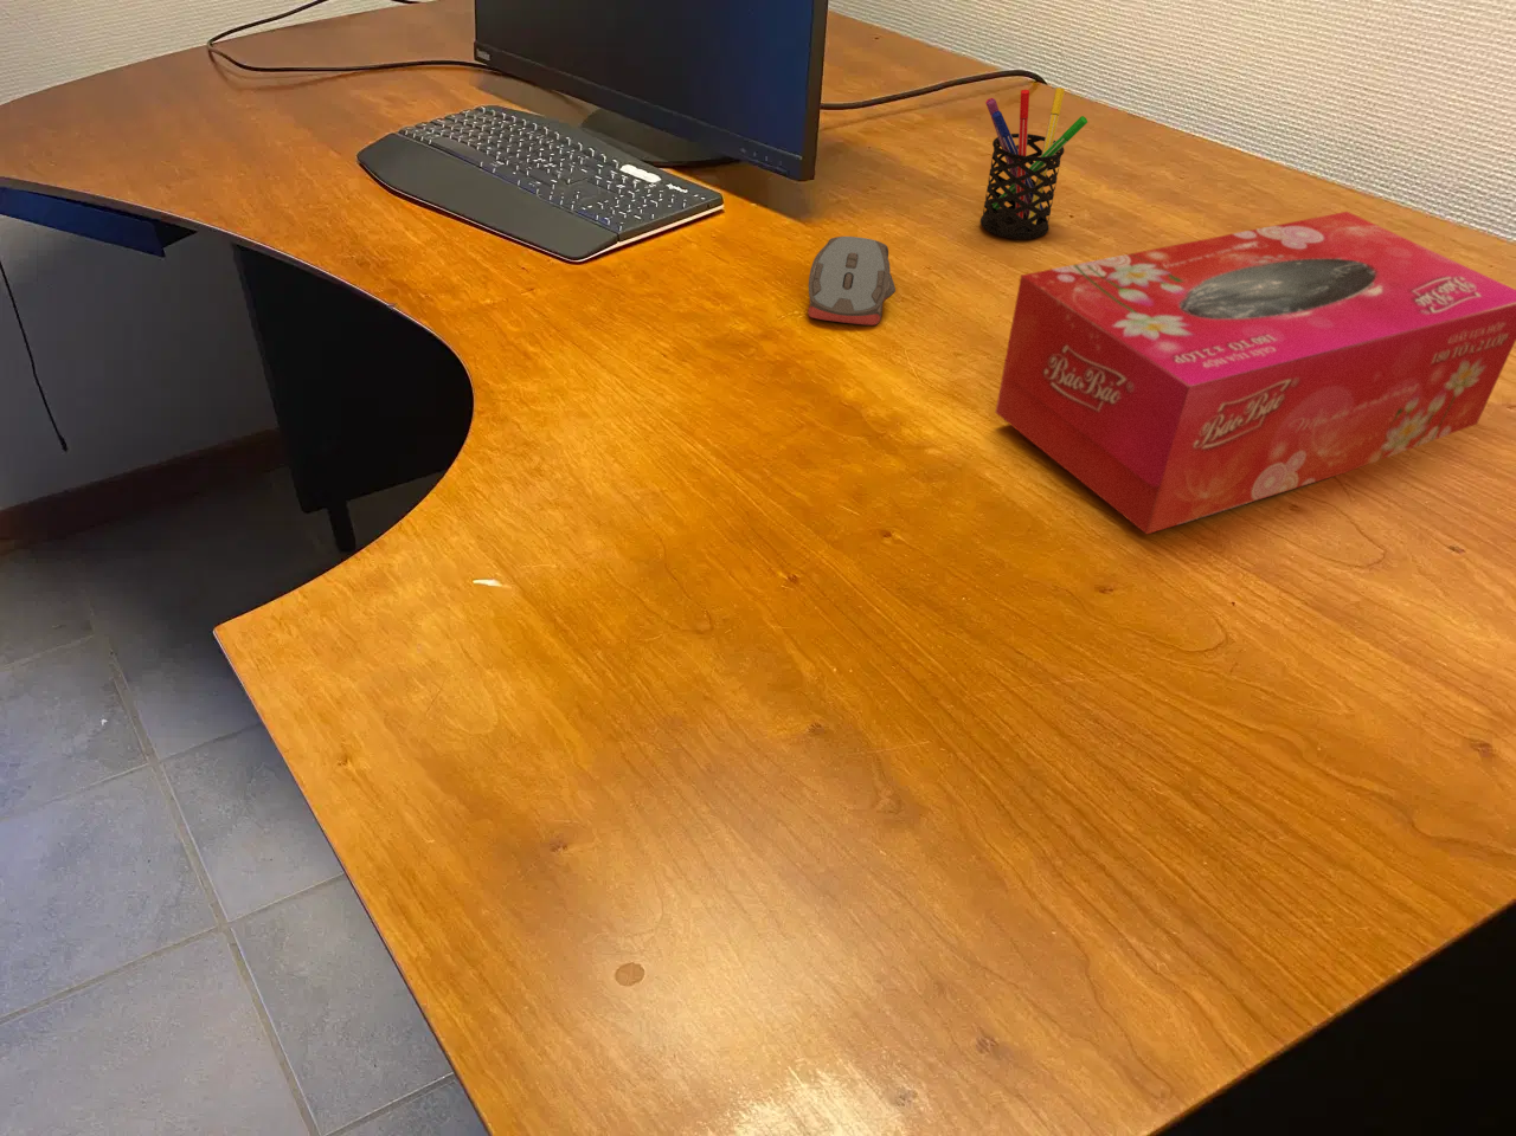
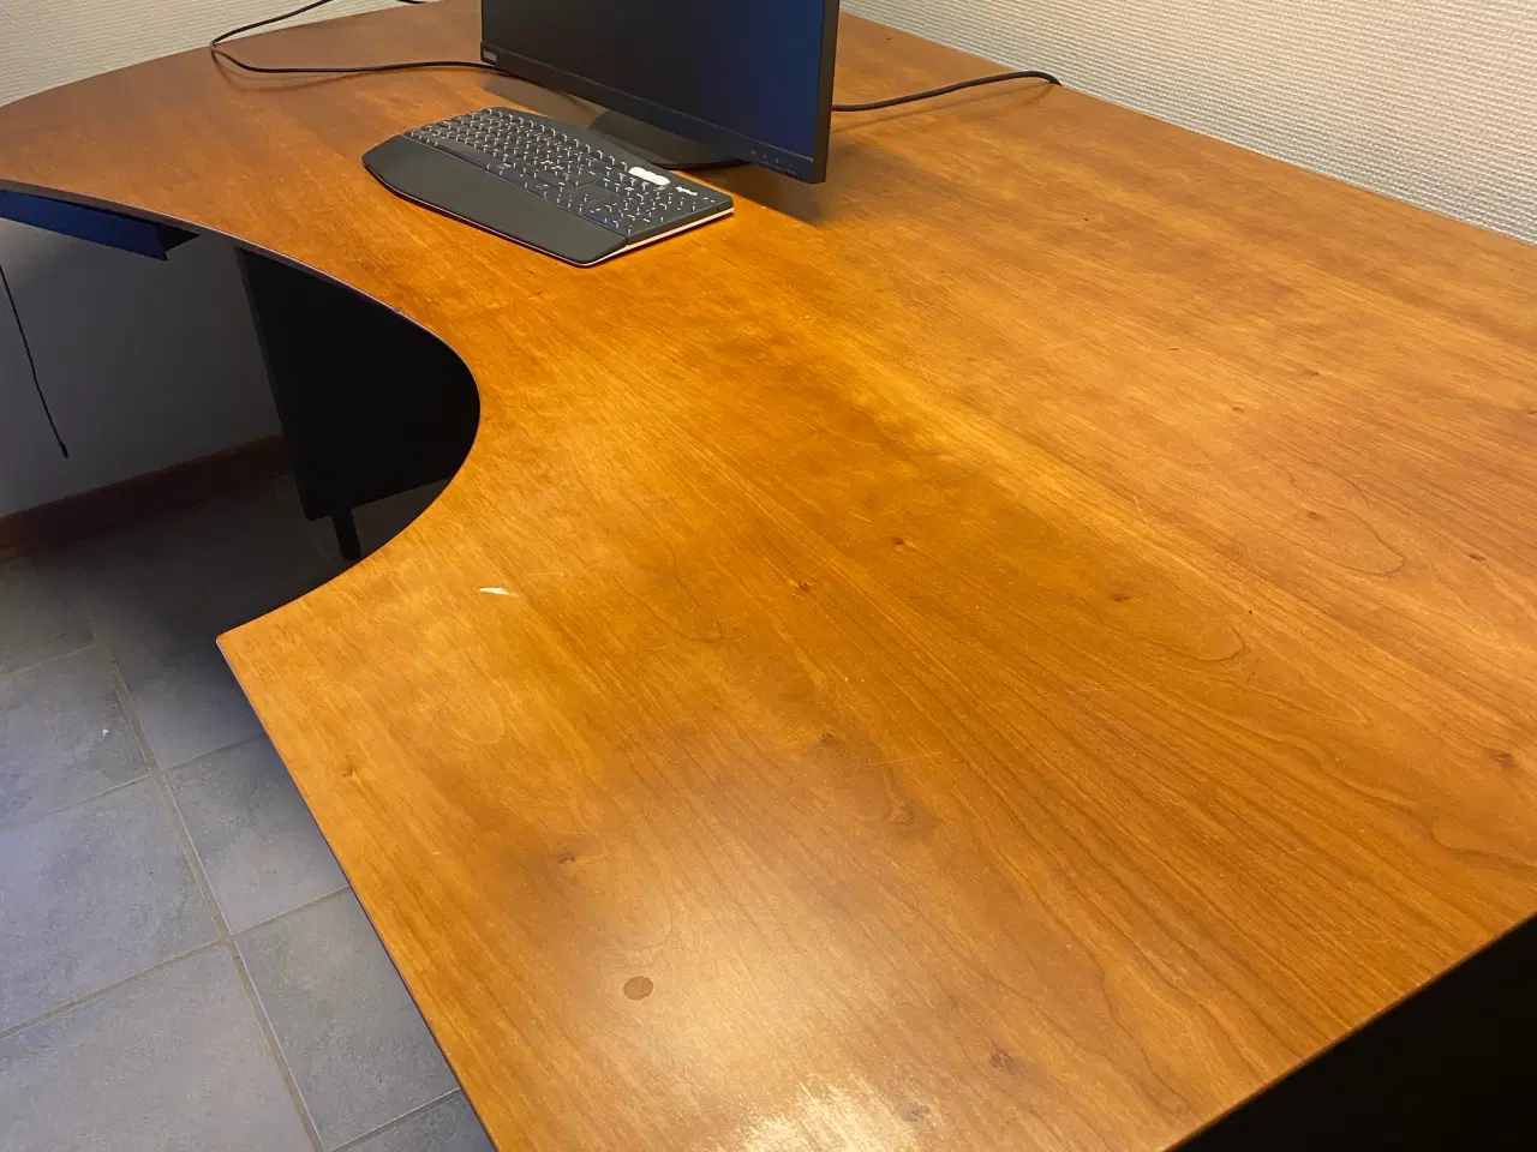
- tissue box (1256, 357)
- computer mouse (851, 271)
- pen holder (1031, 159)
